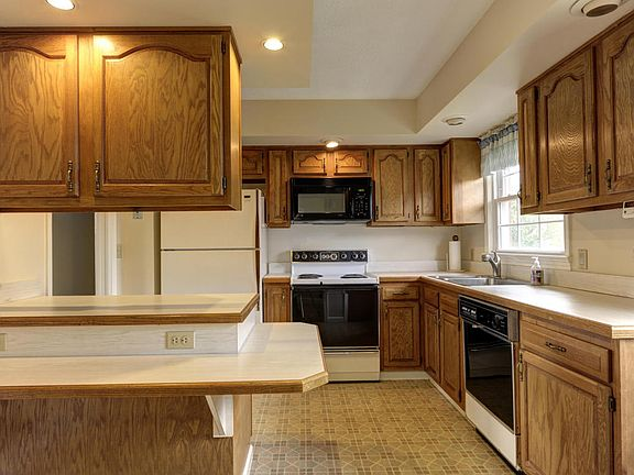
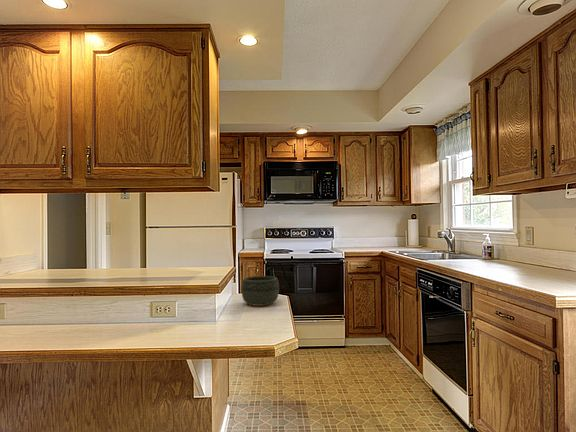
+ bowl (260, 290)
